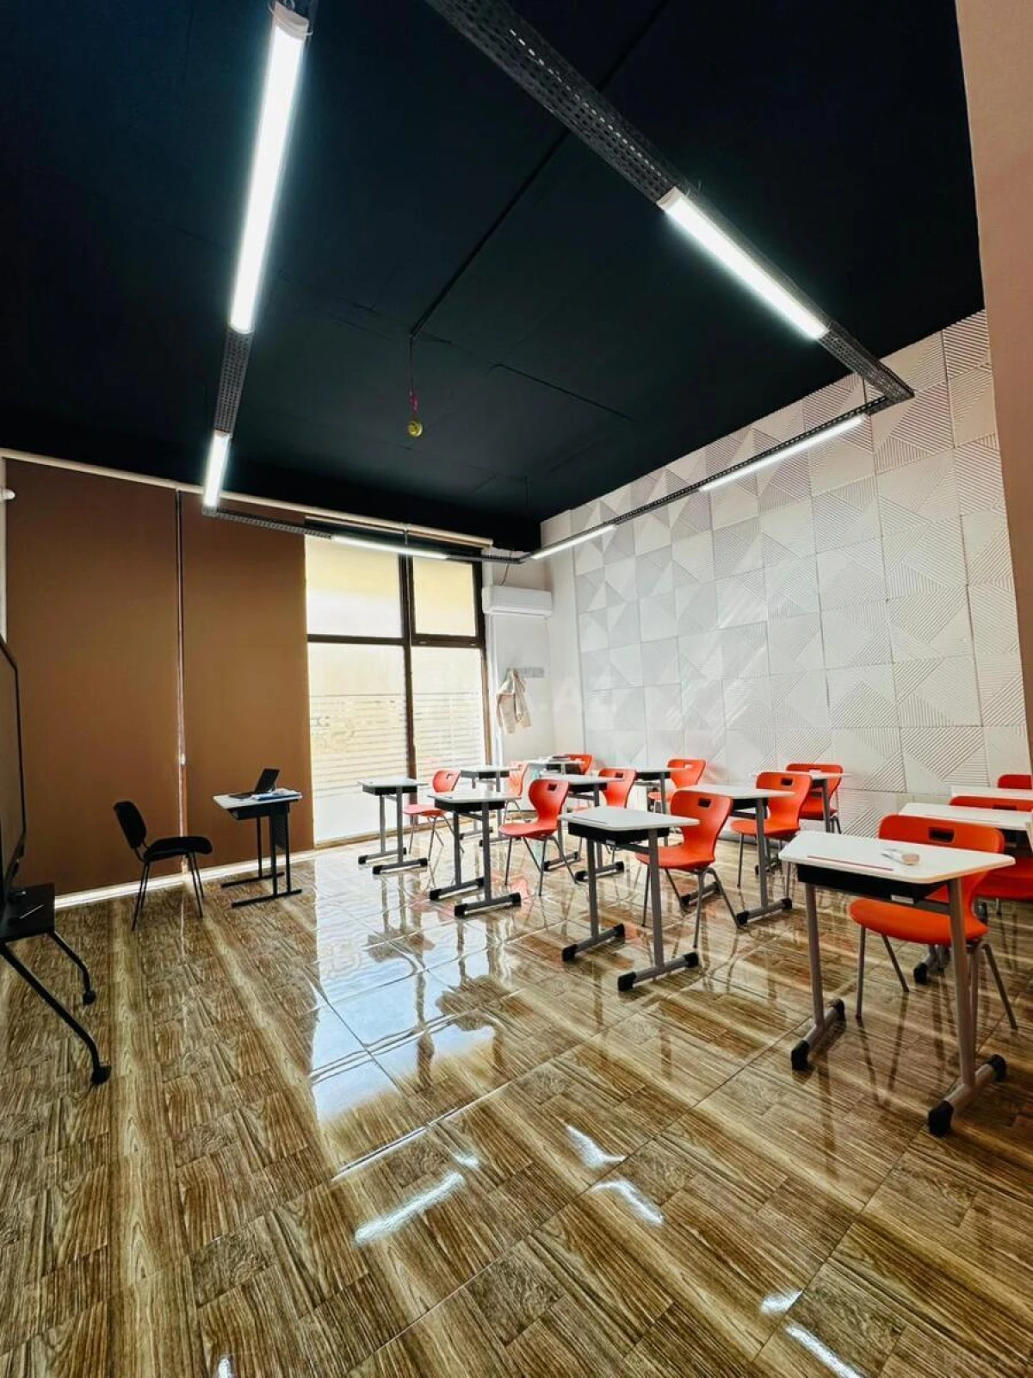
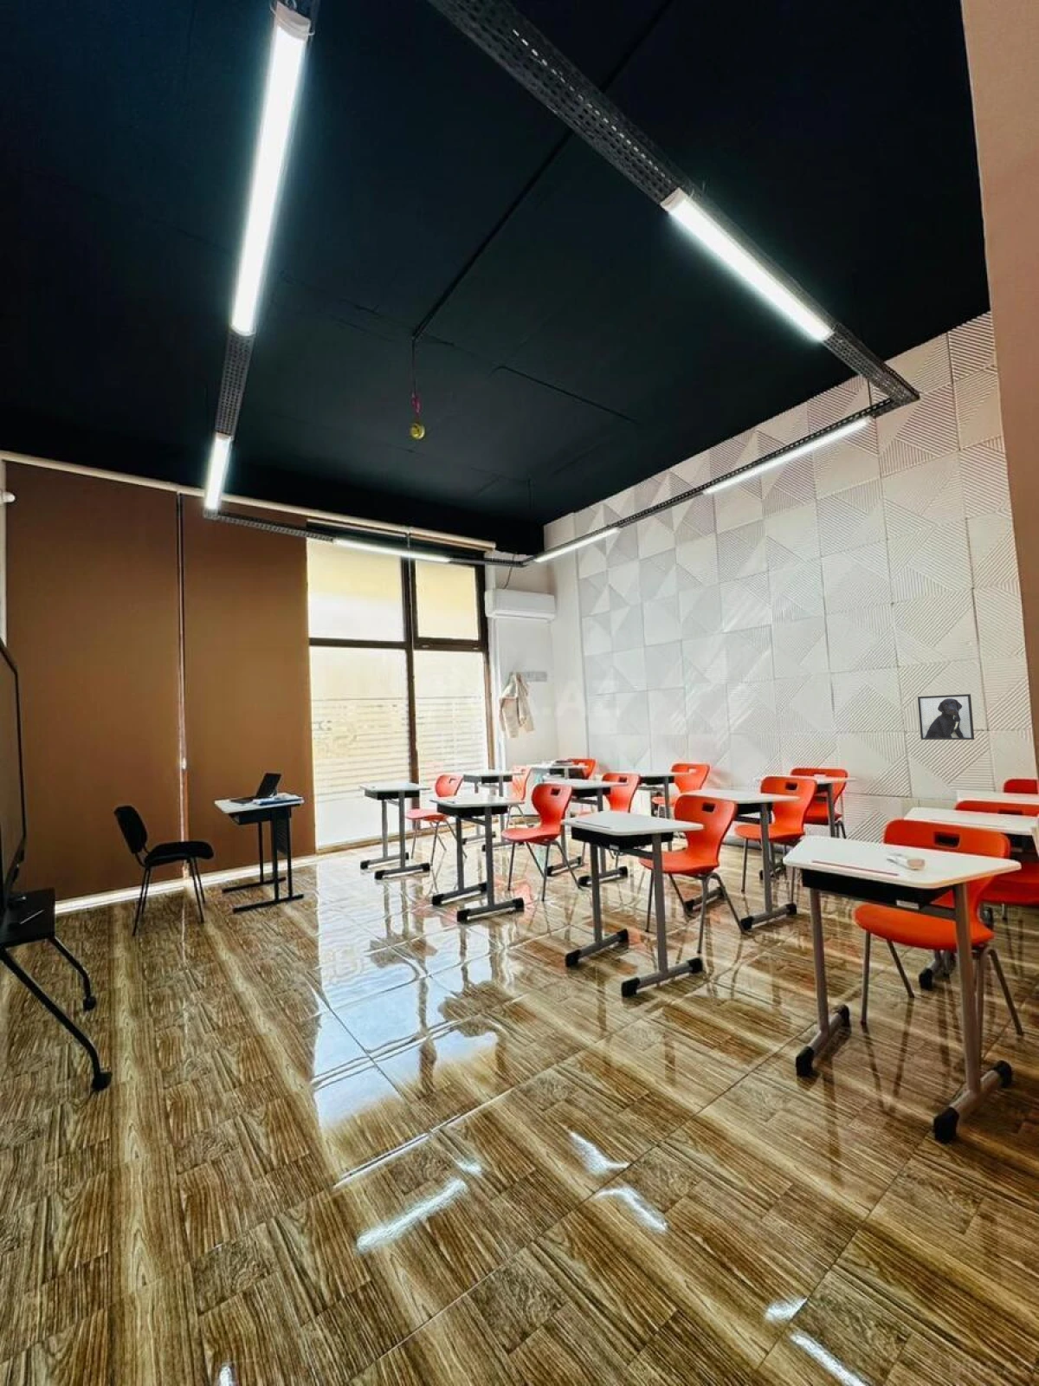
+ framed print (945, 717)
